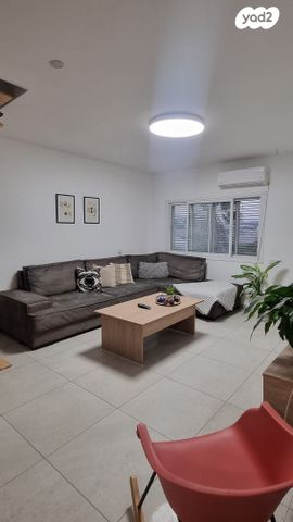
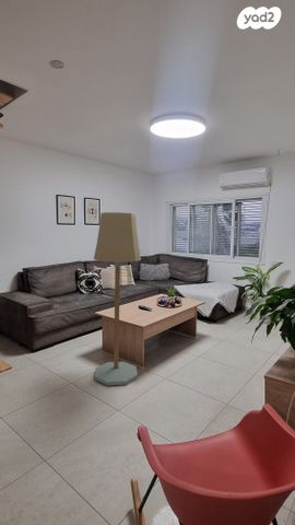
+ floor lamp (117, 295)
